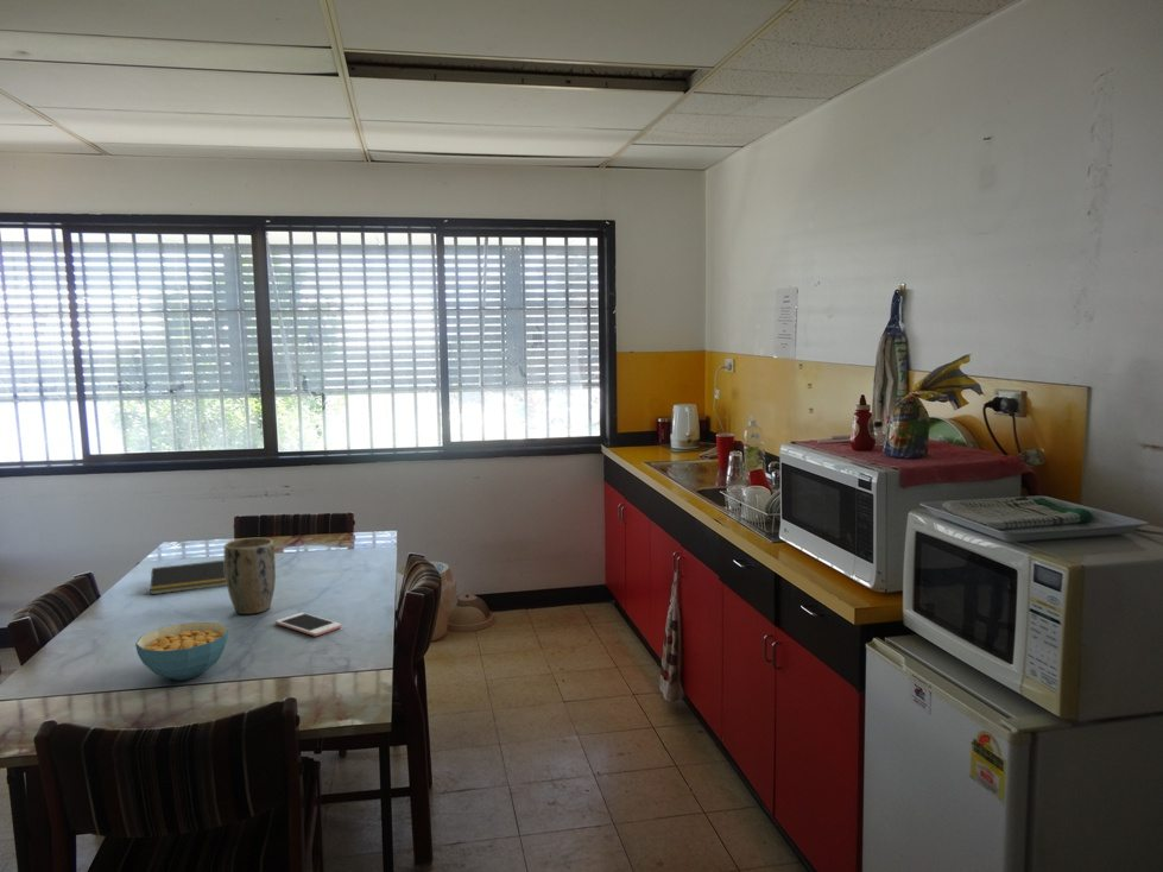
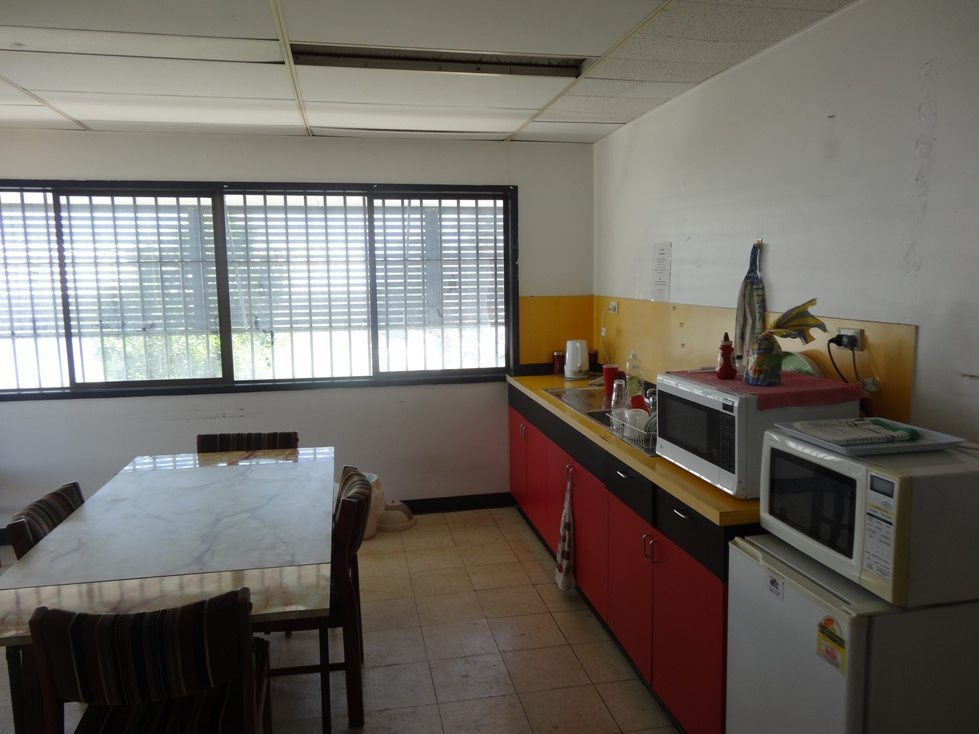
- cereal bowl (184, 655)
- plant pot (249, 575)
- notepad (191, 576)
- cell phone (308, 624)
